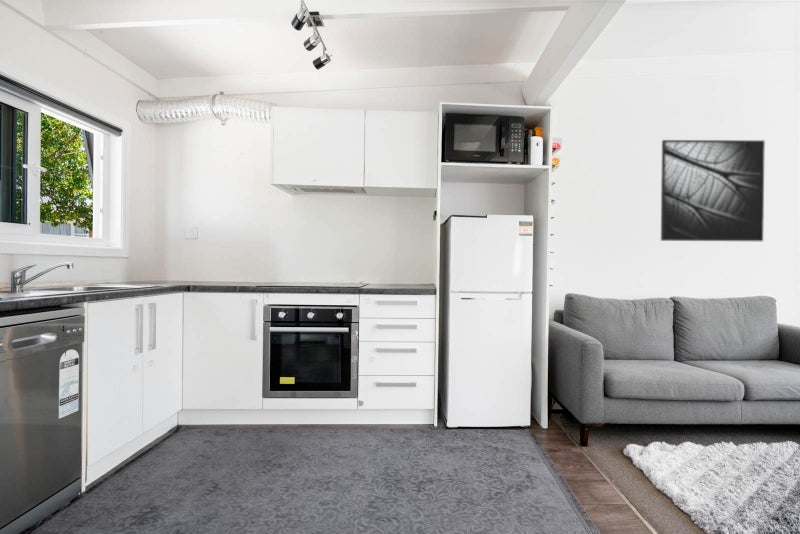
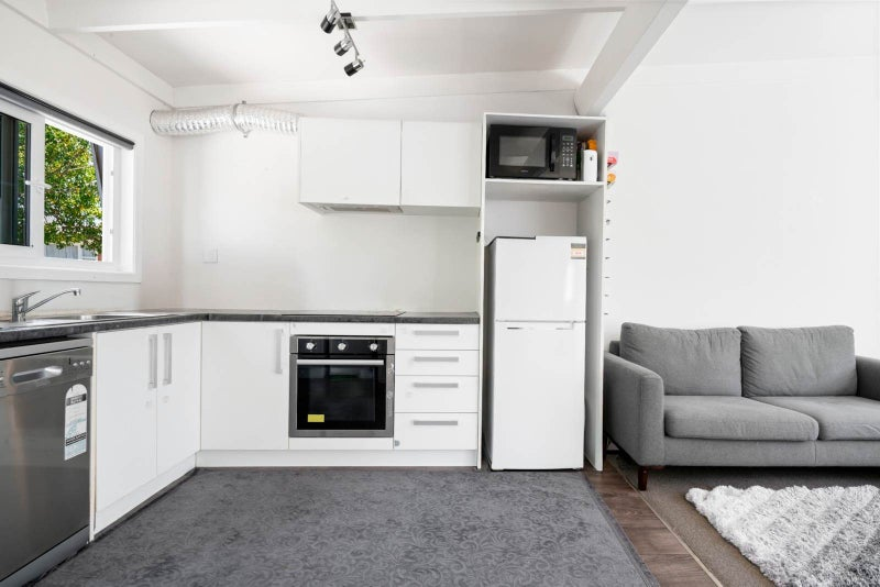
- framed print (712, 190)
